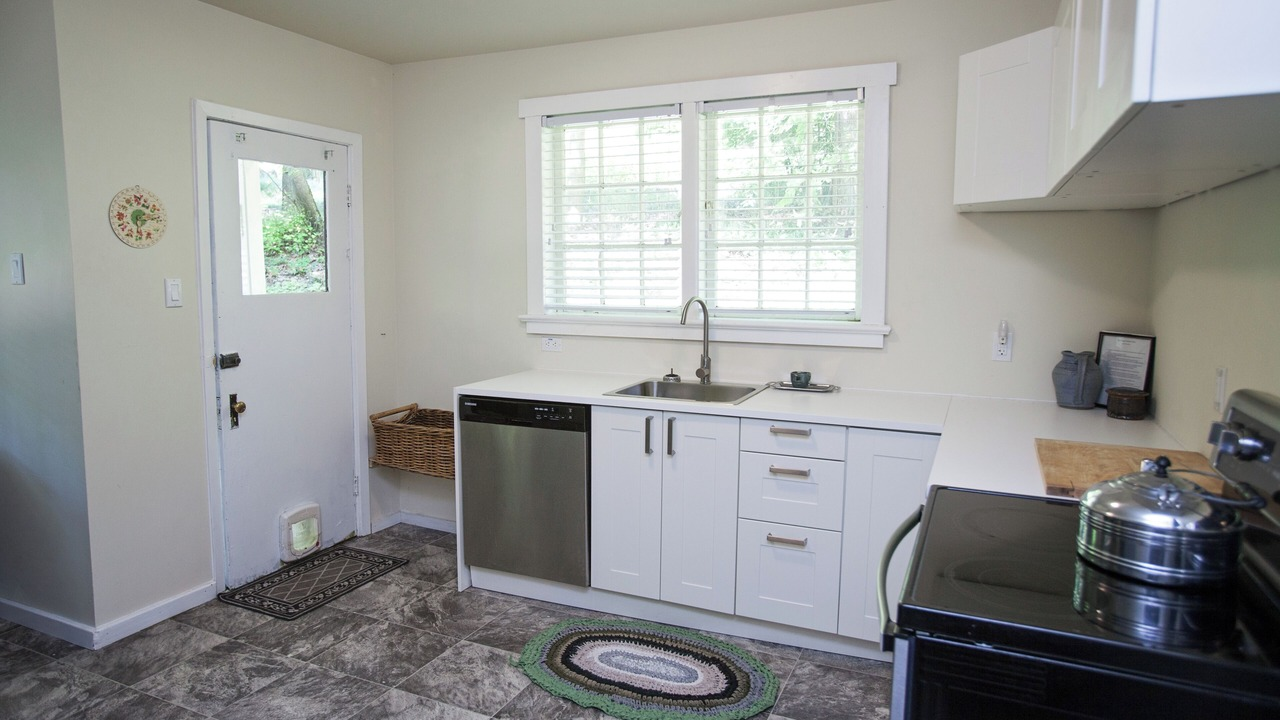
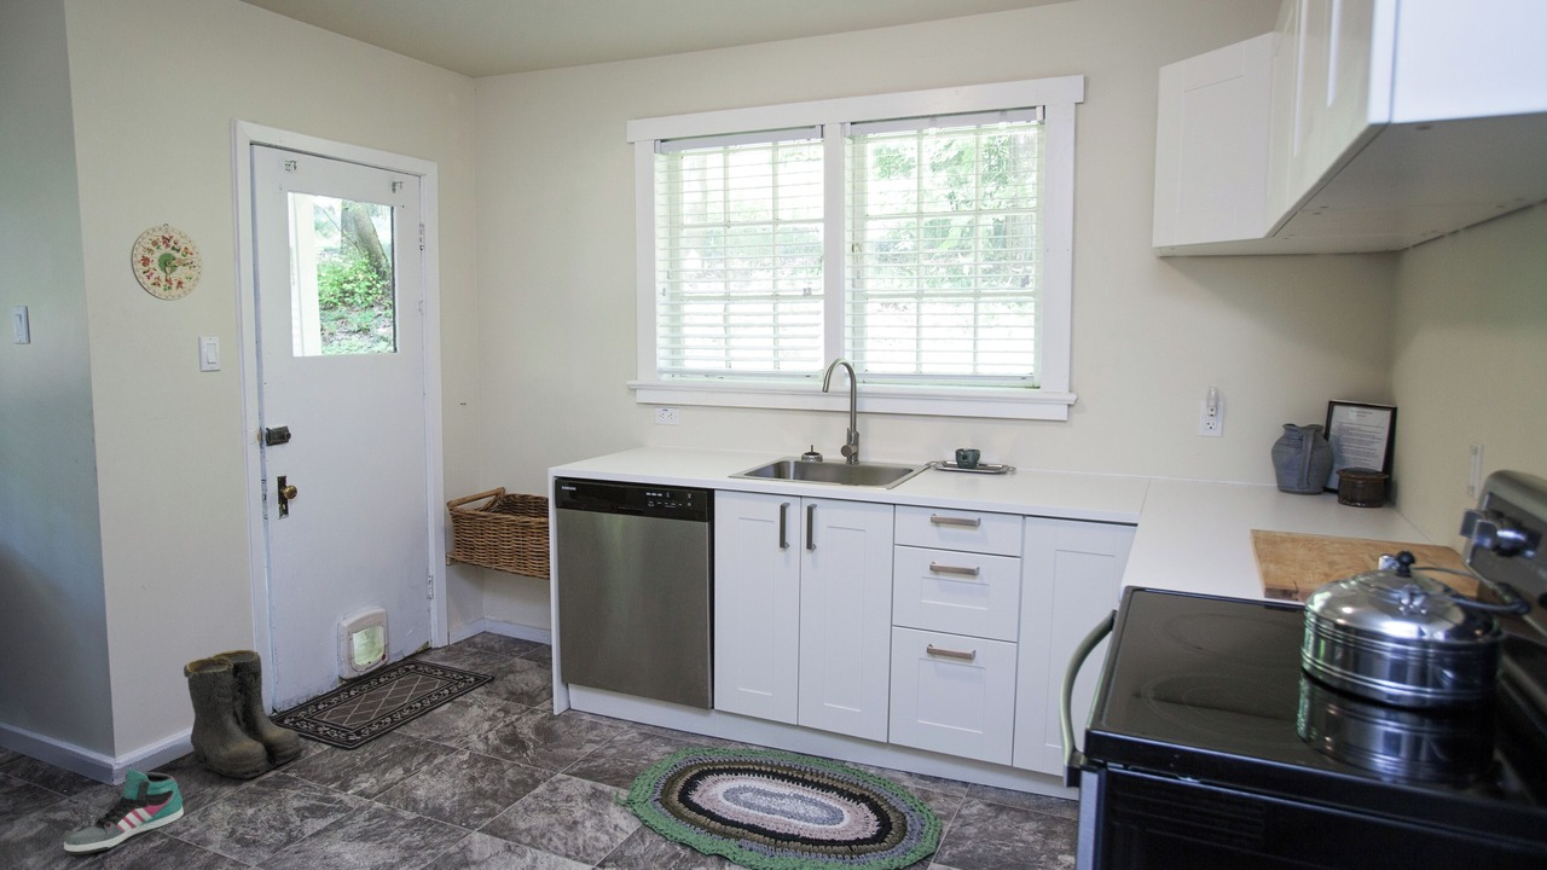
+ sneaker (124, 804)
+ boots (241, 709)
